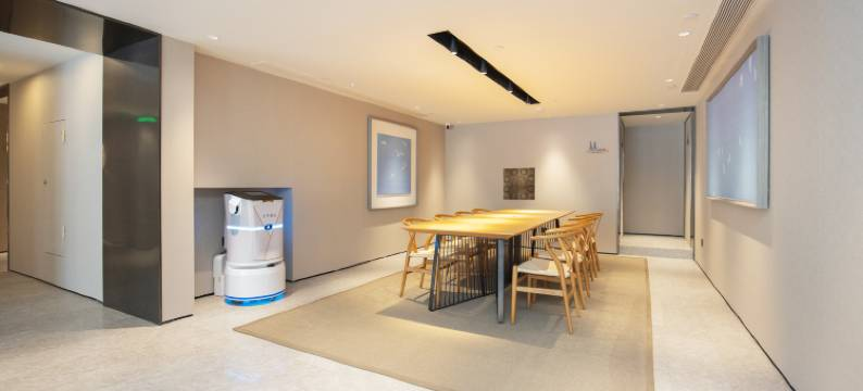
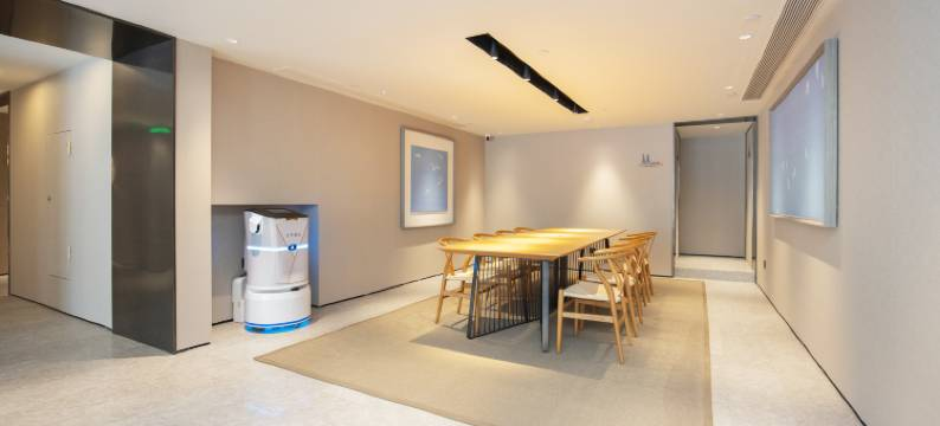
- wall art (518, 184)
